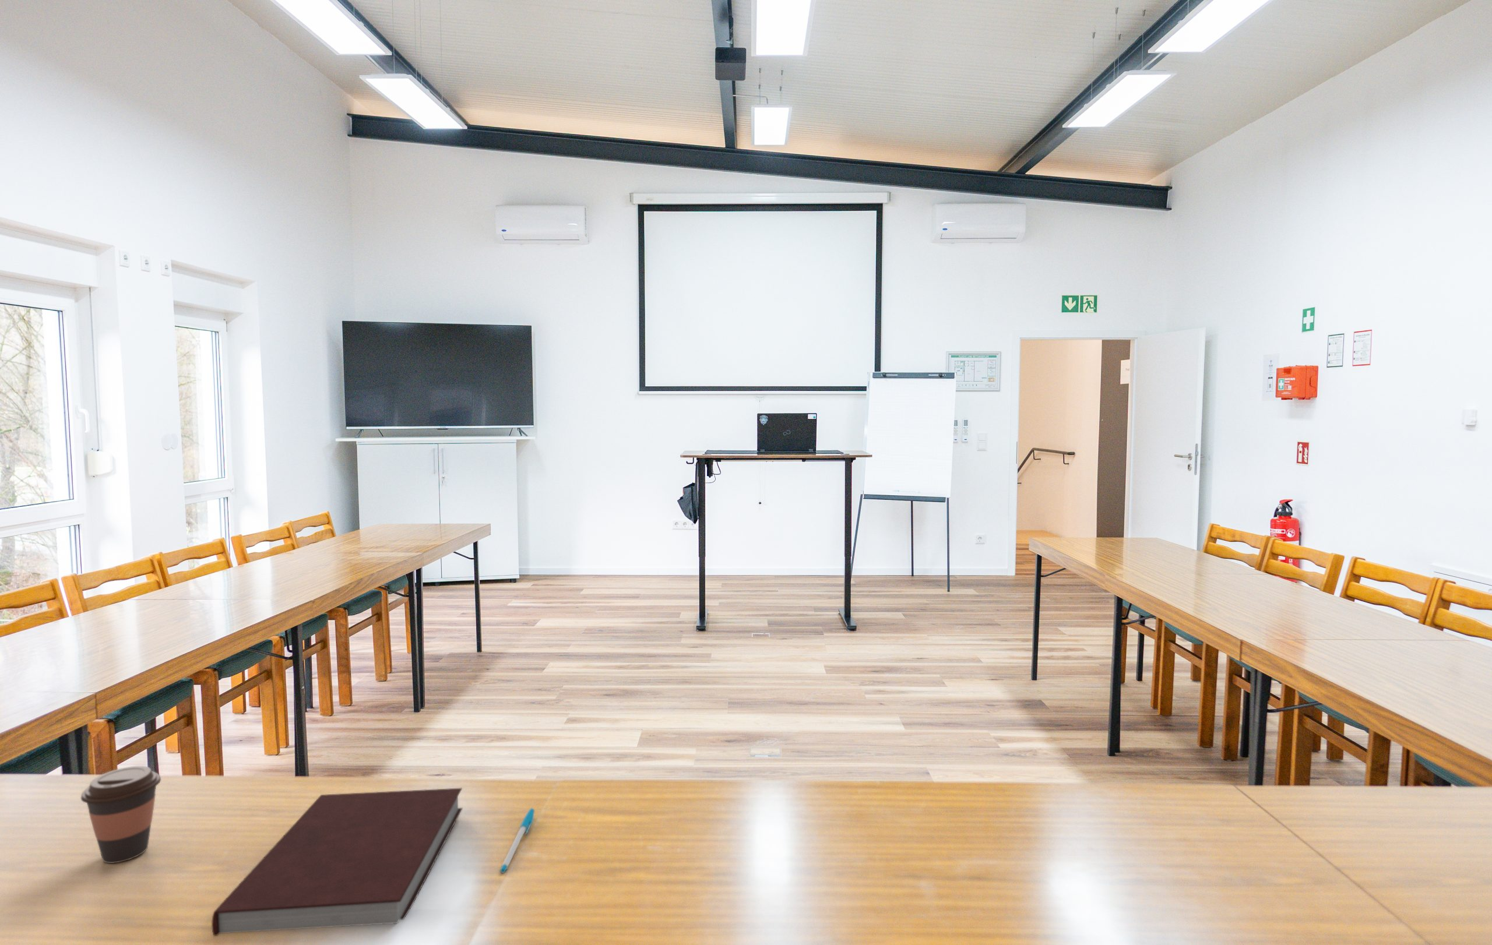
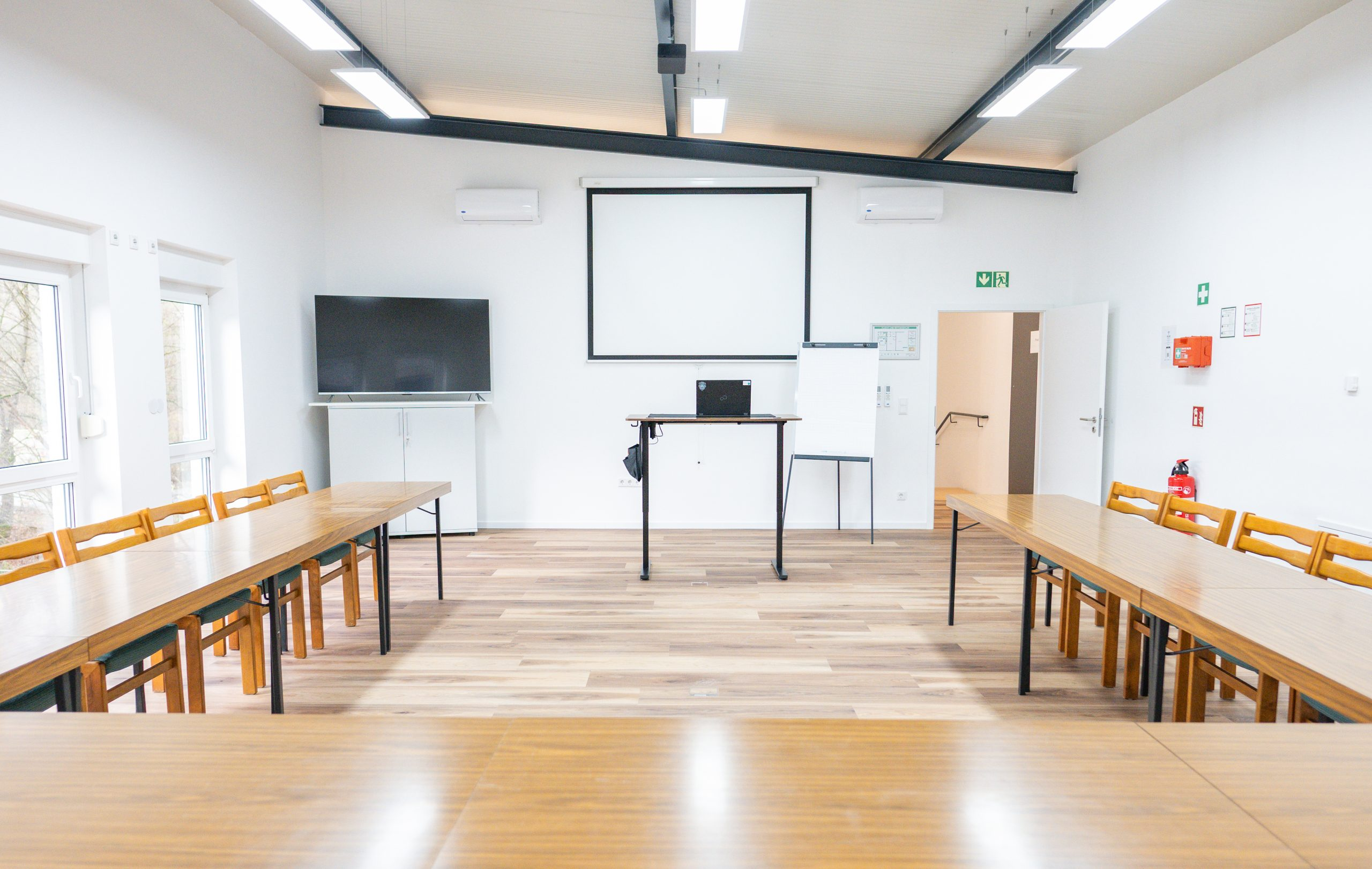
- pen (520, 837)
- notebook (355, 853)
- coffee cup (123, 816)
